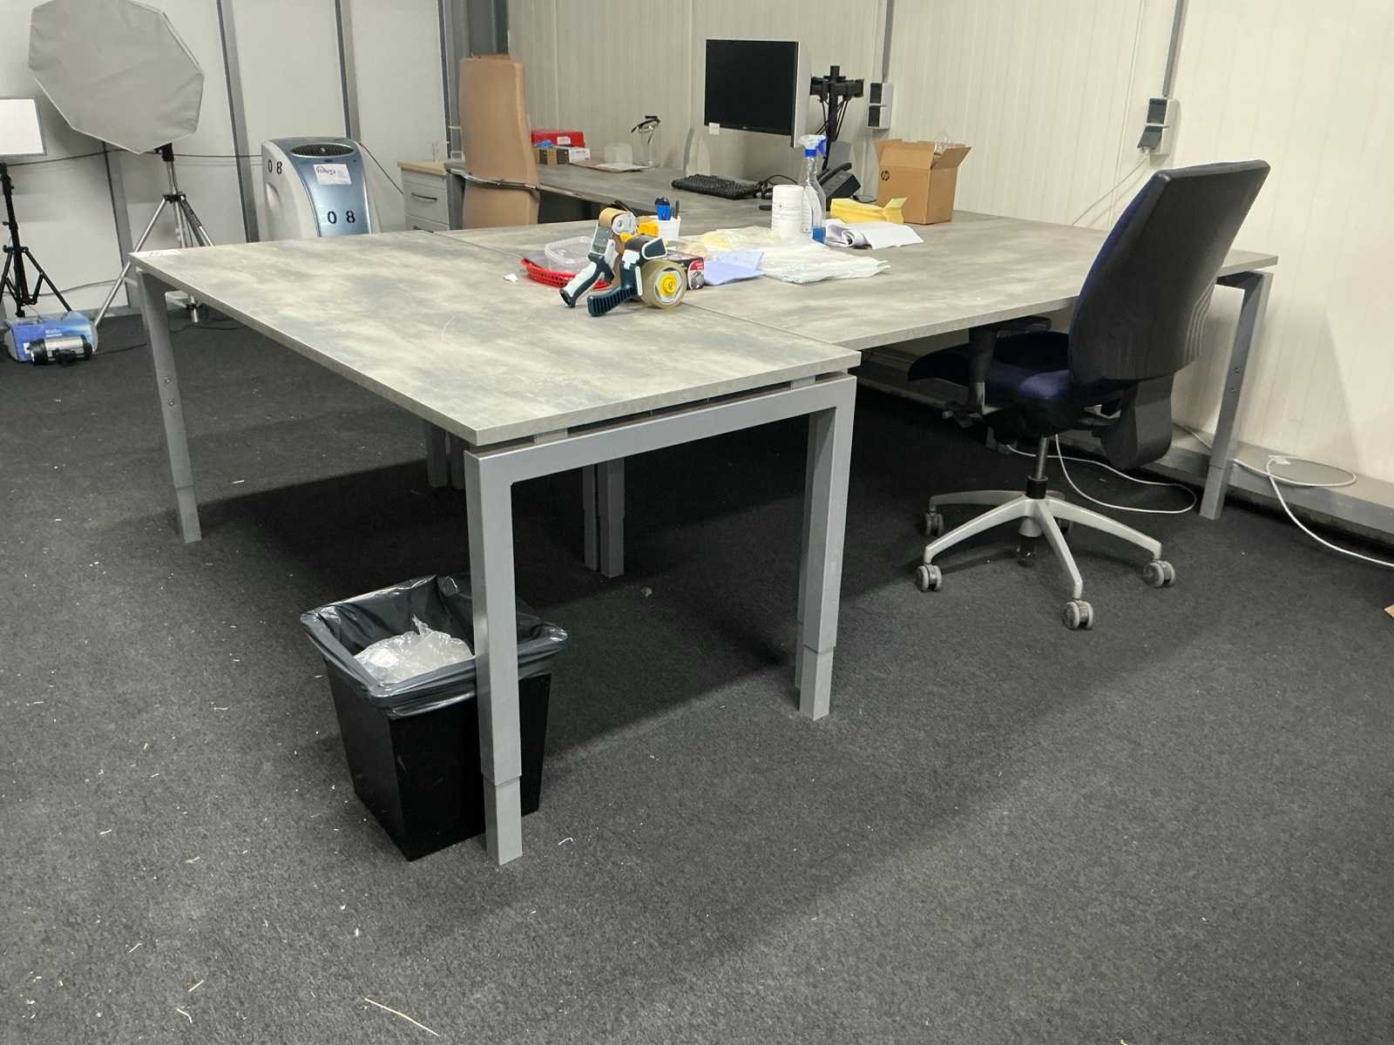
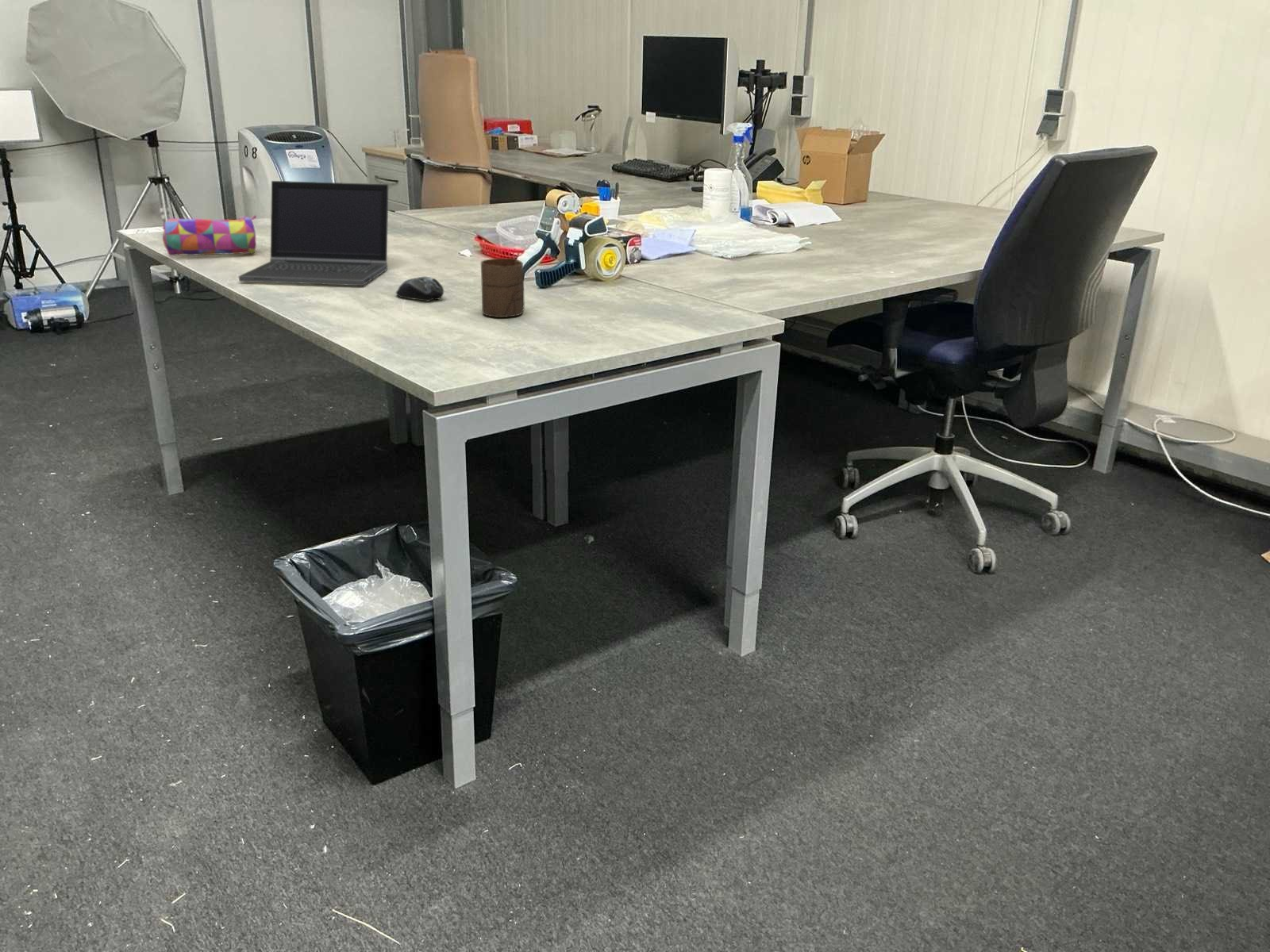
+ laptop computer (316, 231)
+ cup (503, 287)
+ pencil case (211, 236)
+ computer mouse (419, 287)
